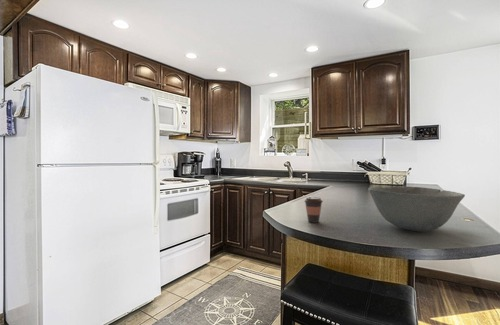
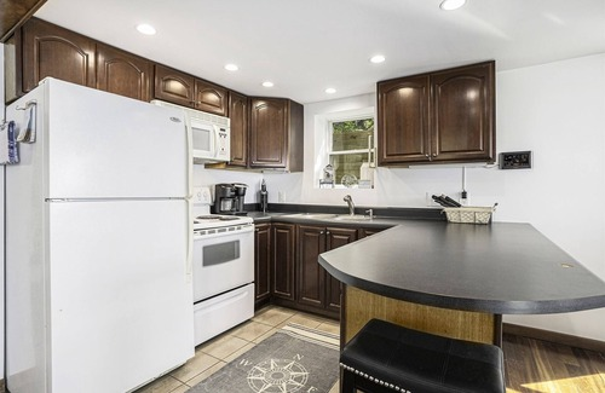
- bowl (412, 208)
- coffee cup (313, 209)
